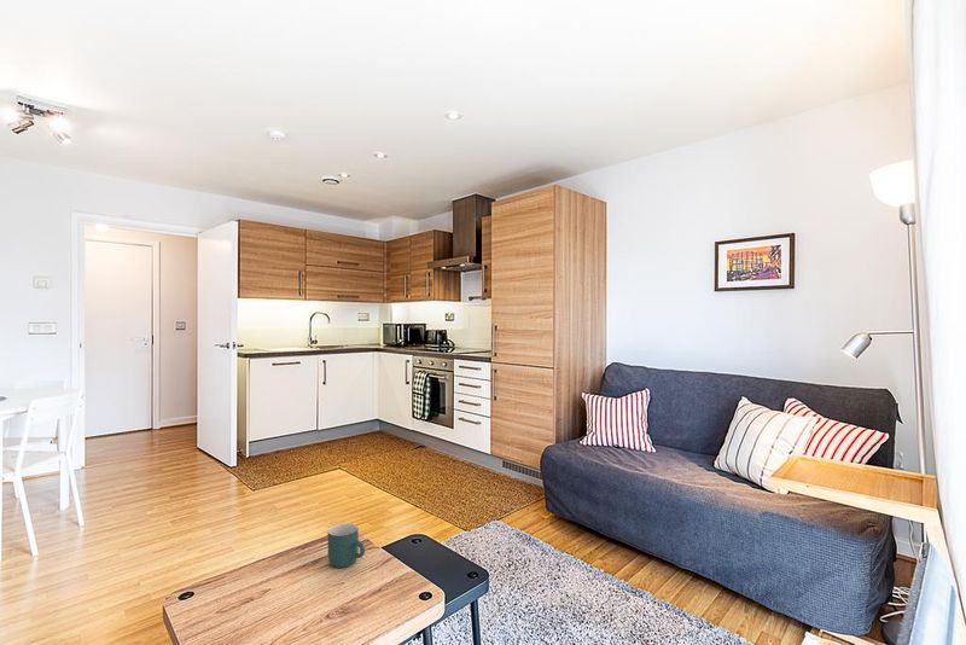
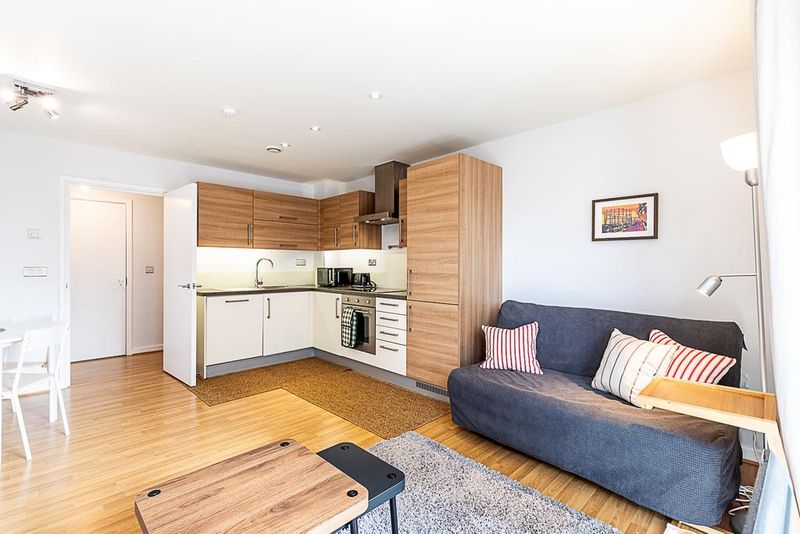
- mug (348, 545)
